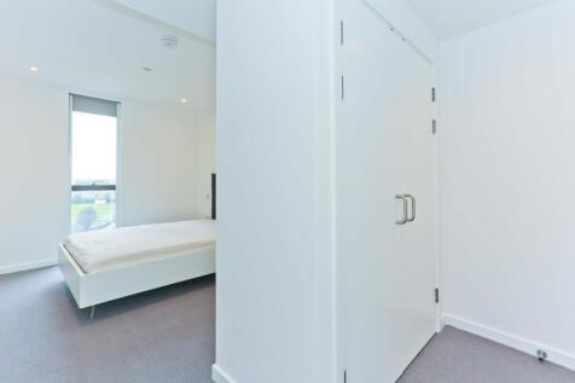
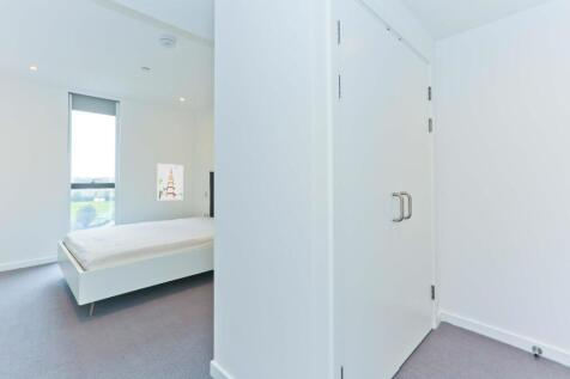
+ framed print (170, 182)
